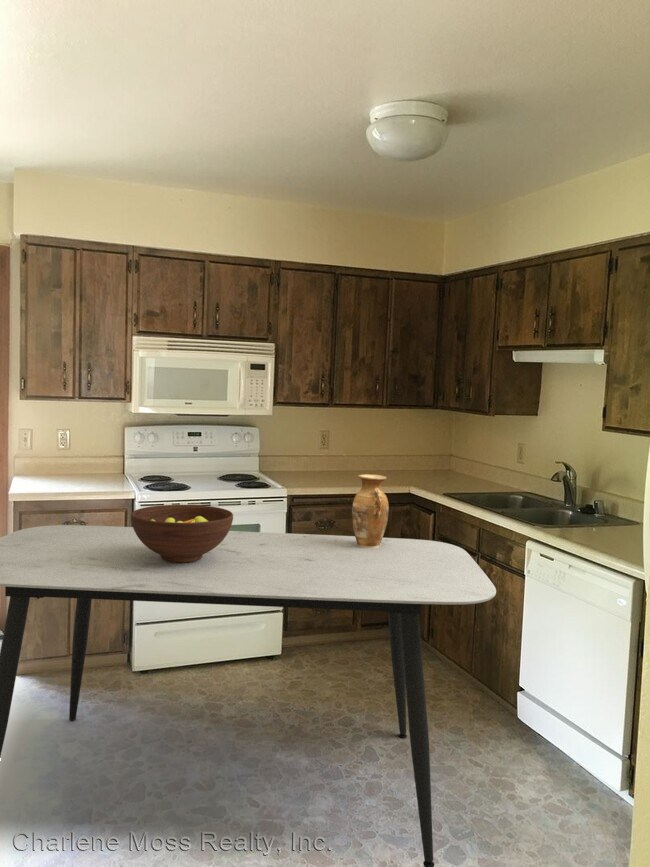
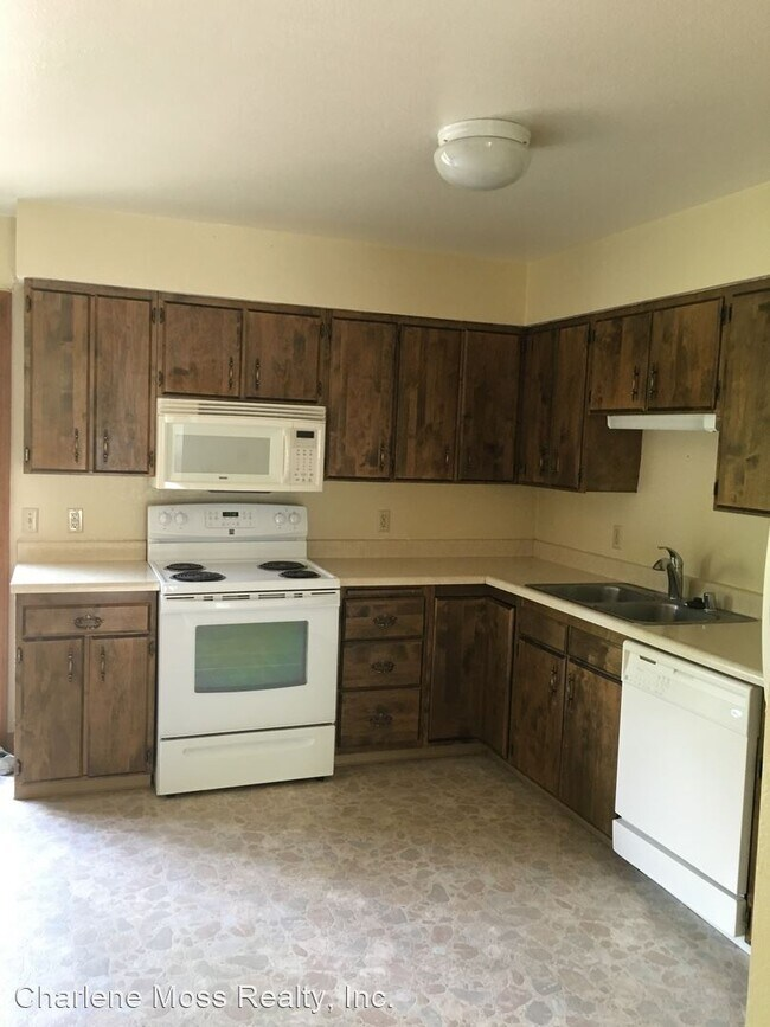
- fruit bowl (182, 535)
- dining table (226, 604)
- vase (370, 510)
